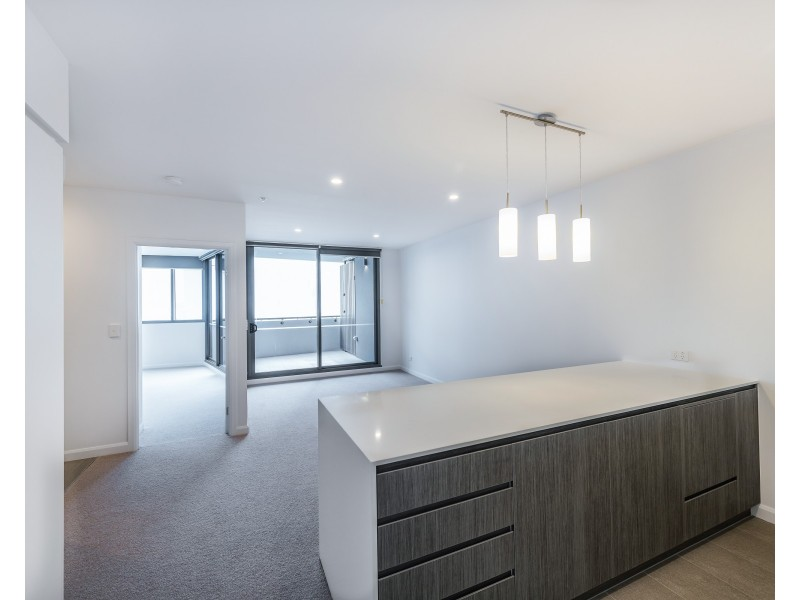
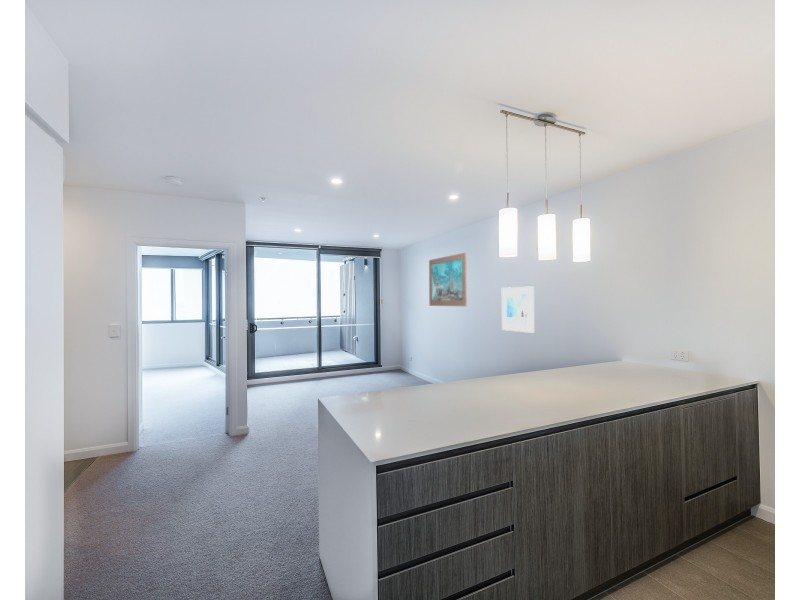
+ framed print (517, 309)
+ wall art (446, 281)
